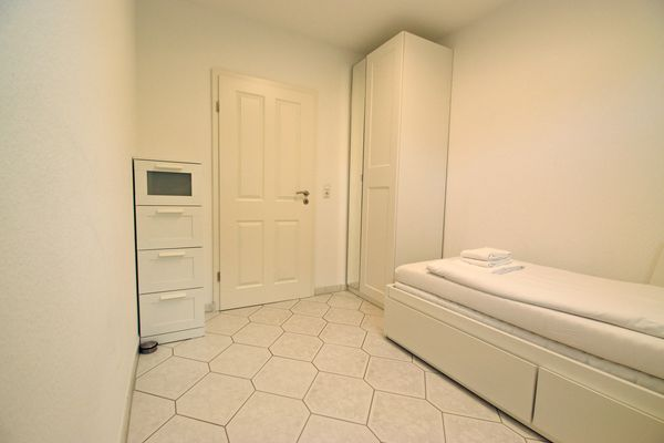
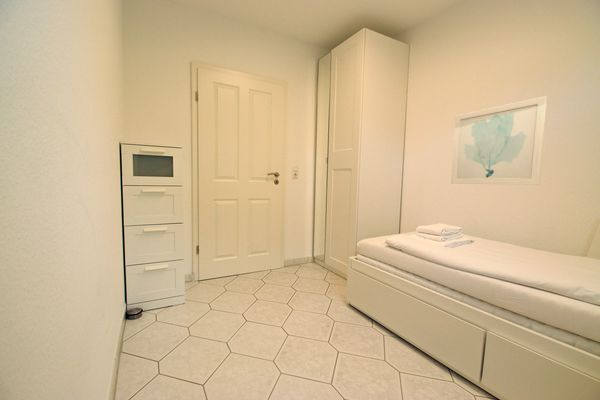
+ wall art (492, 146)
